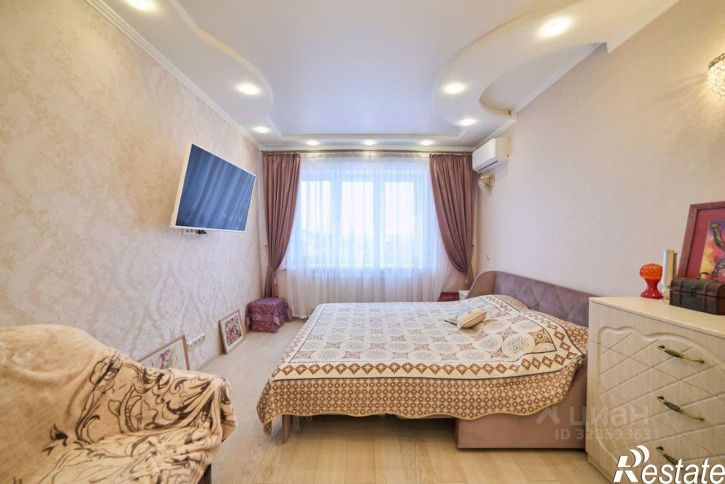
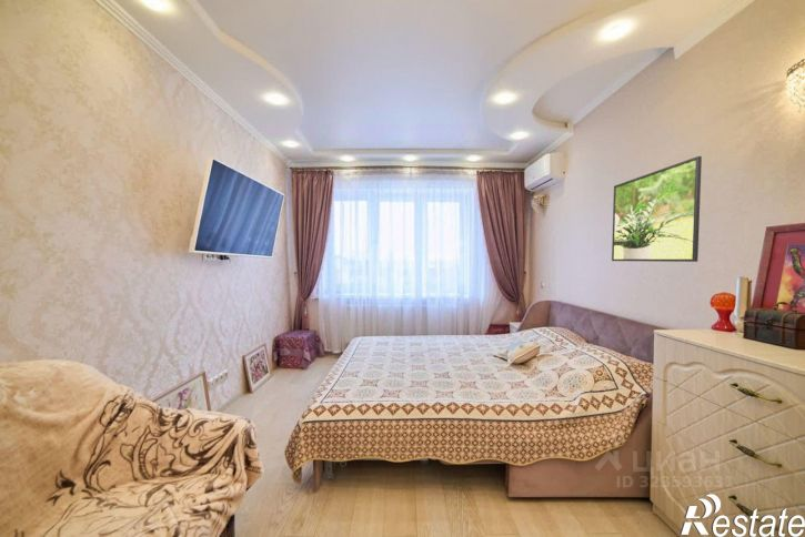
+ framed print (648, 217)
